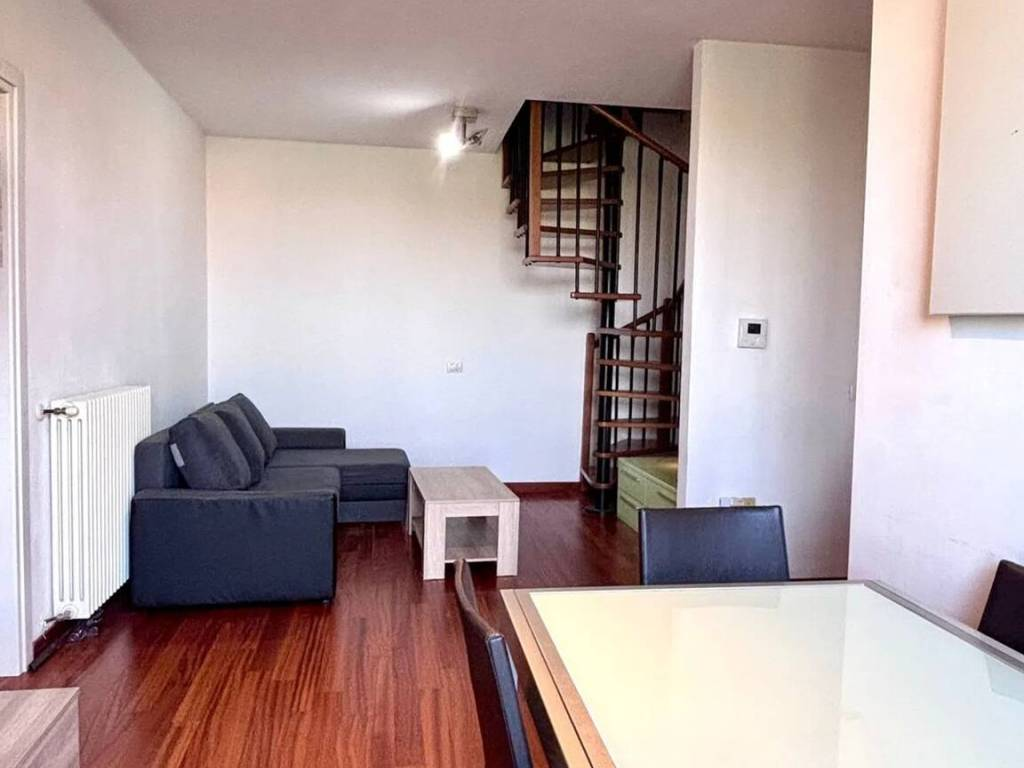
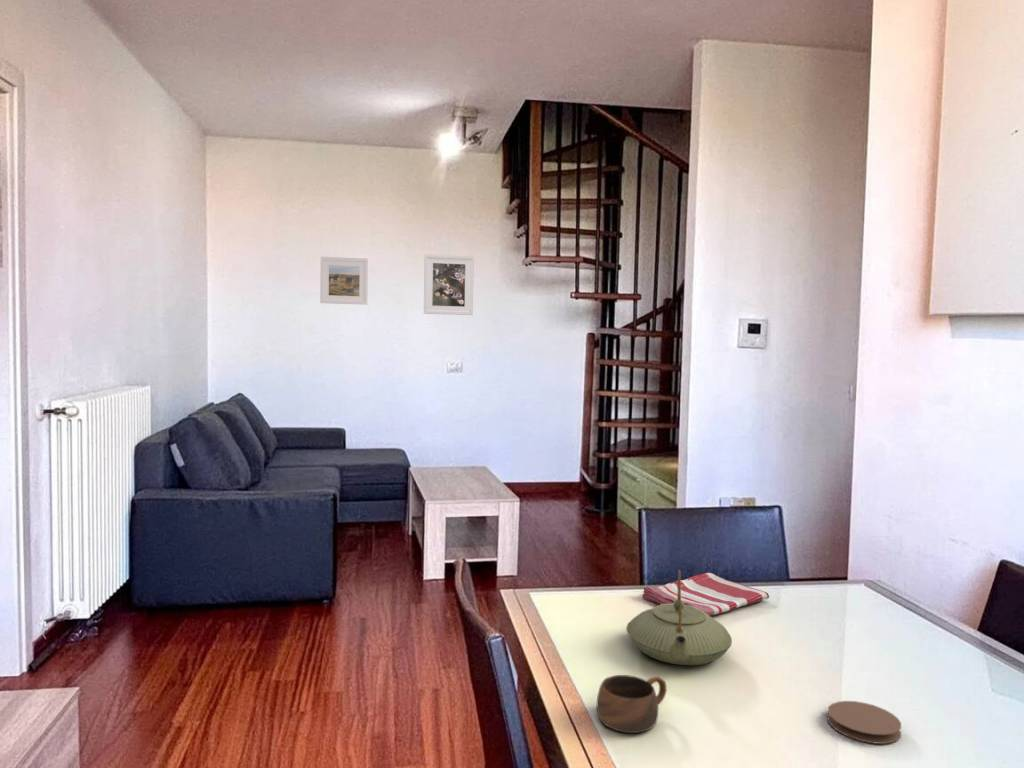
+ coaster (863, 721)
+ cup (636, 701)
+ teapot (678, 614)
+ dish towel (705, 593)
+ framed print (448, 284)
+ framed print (344, 280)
